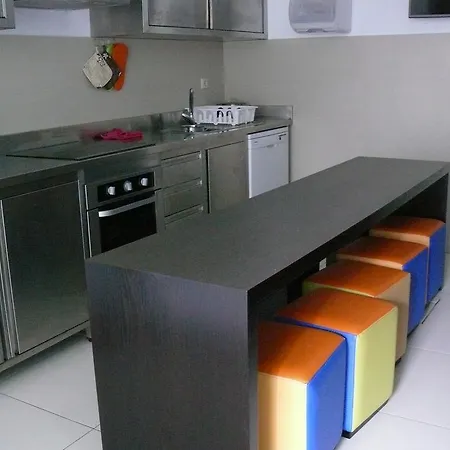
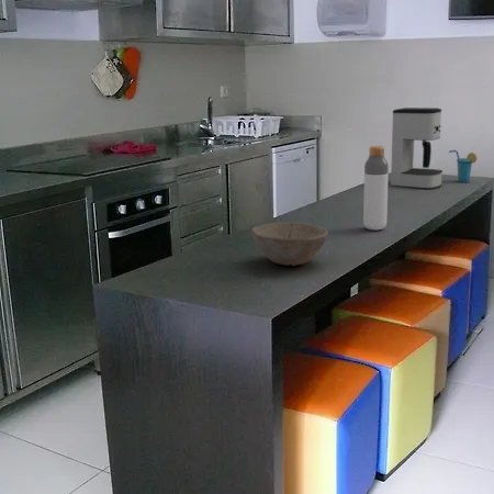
+ coffee maker (423, 147)
+ cup (462, 166)
+ bottle (375, 188)
+ bowl (290, 246)
